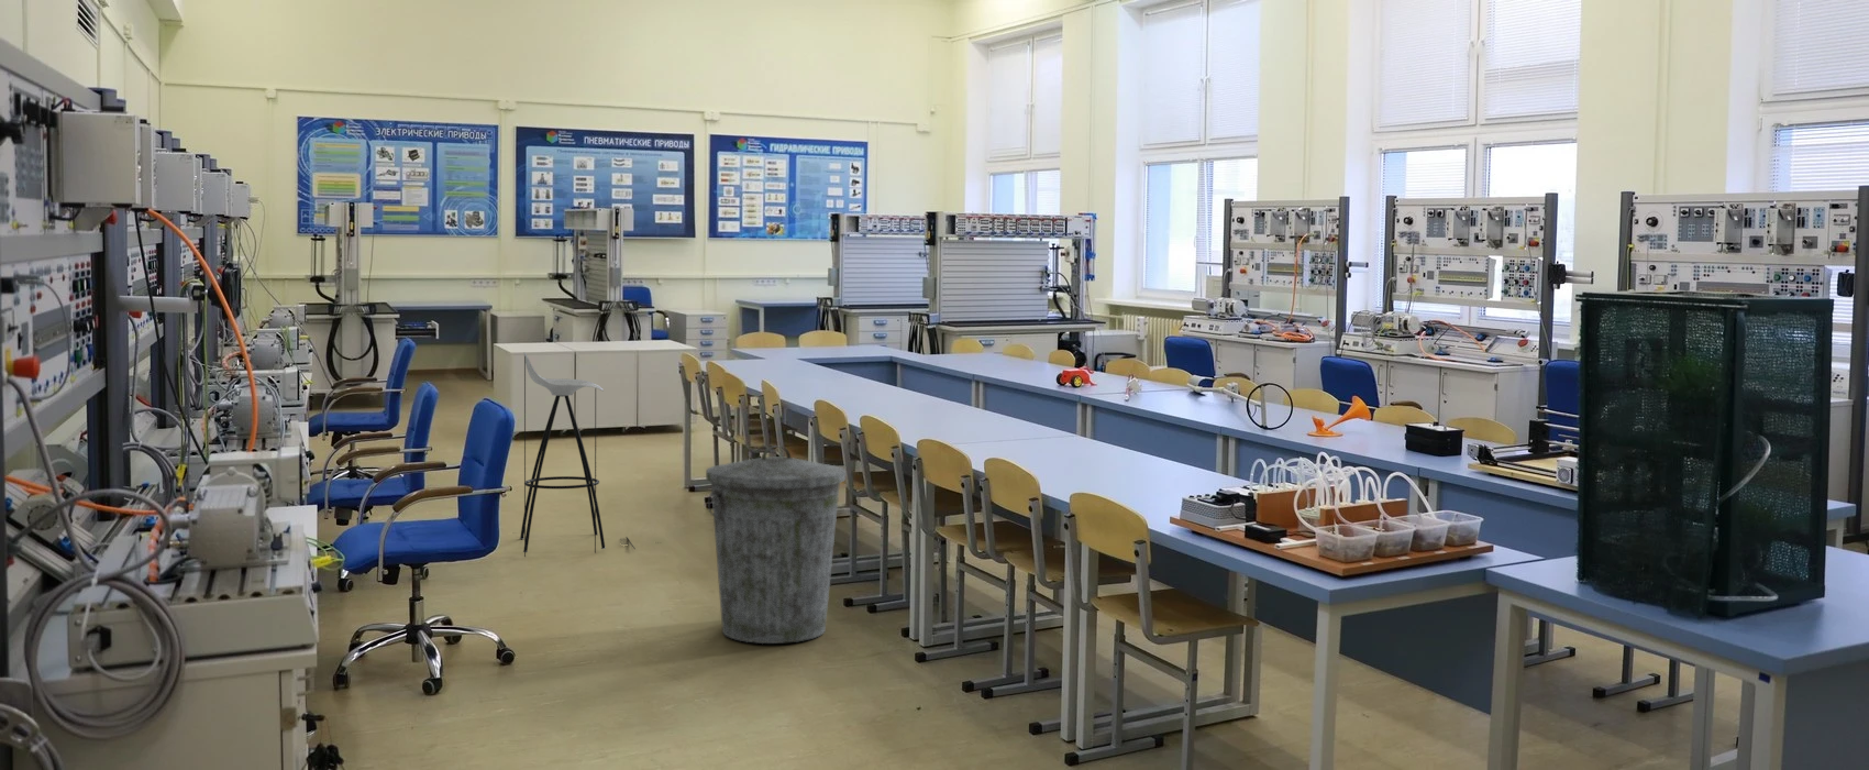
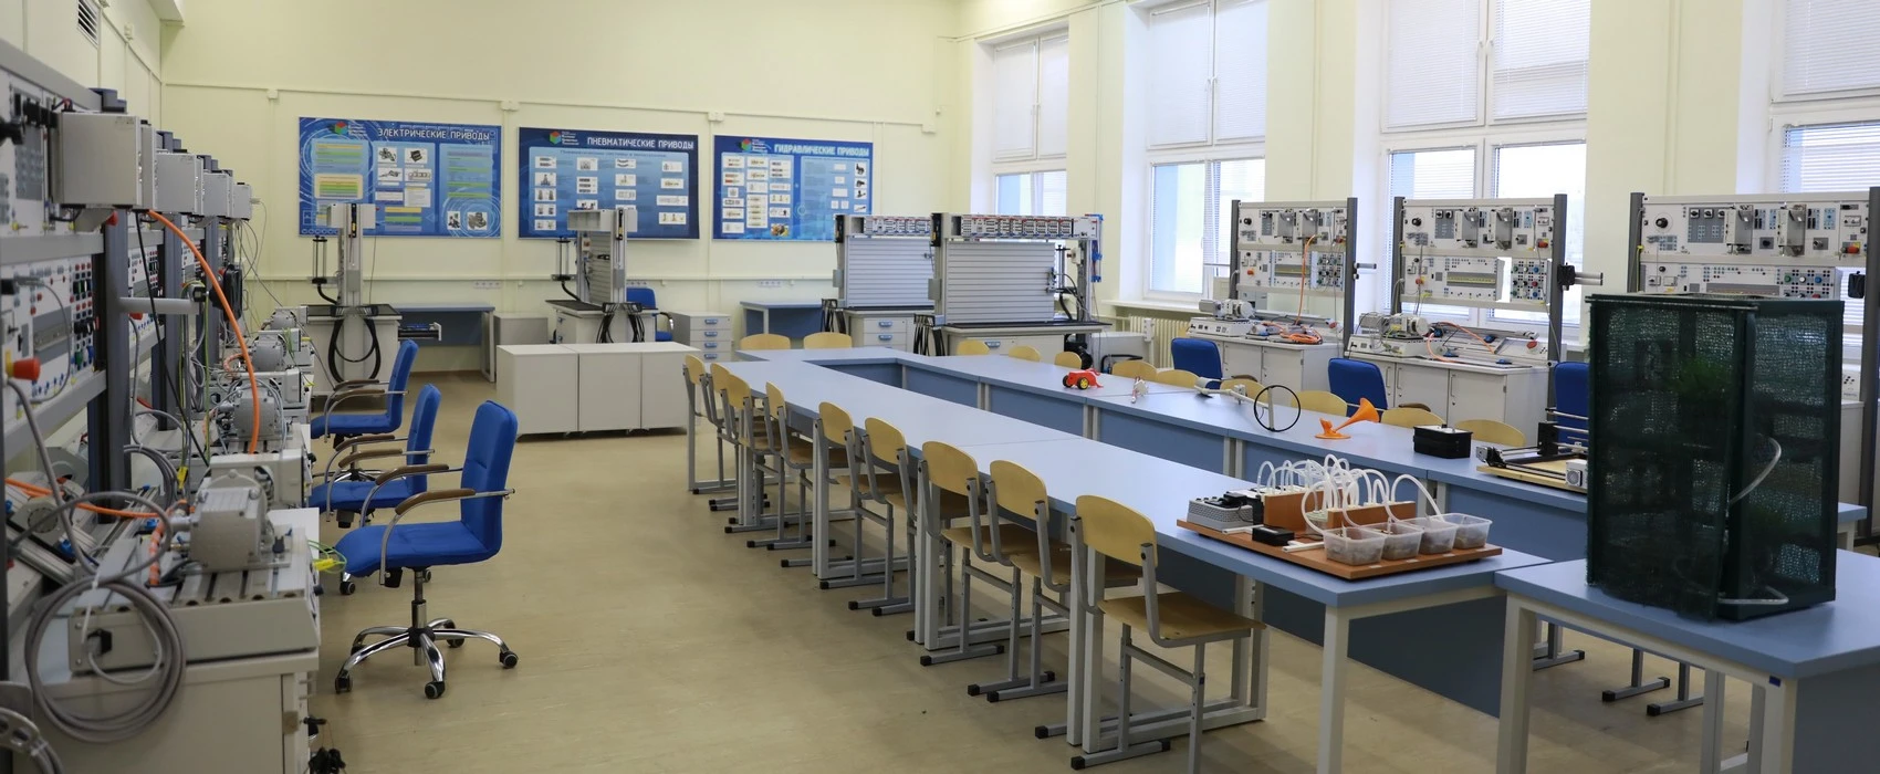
- stool (595, 448)
- trash can (775, 538)
